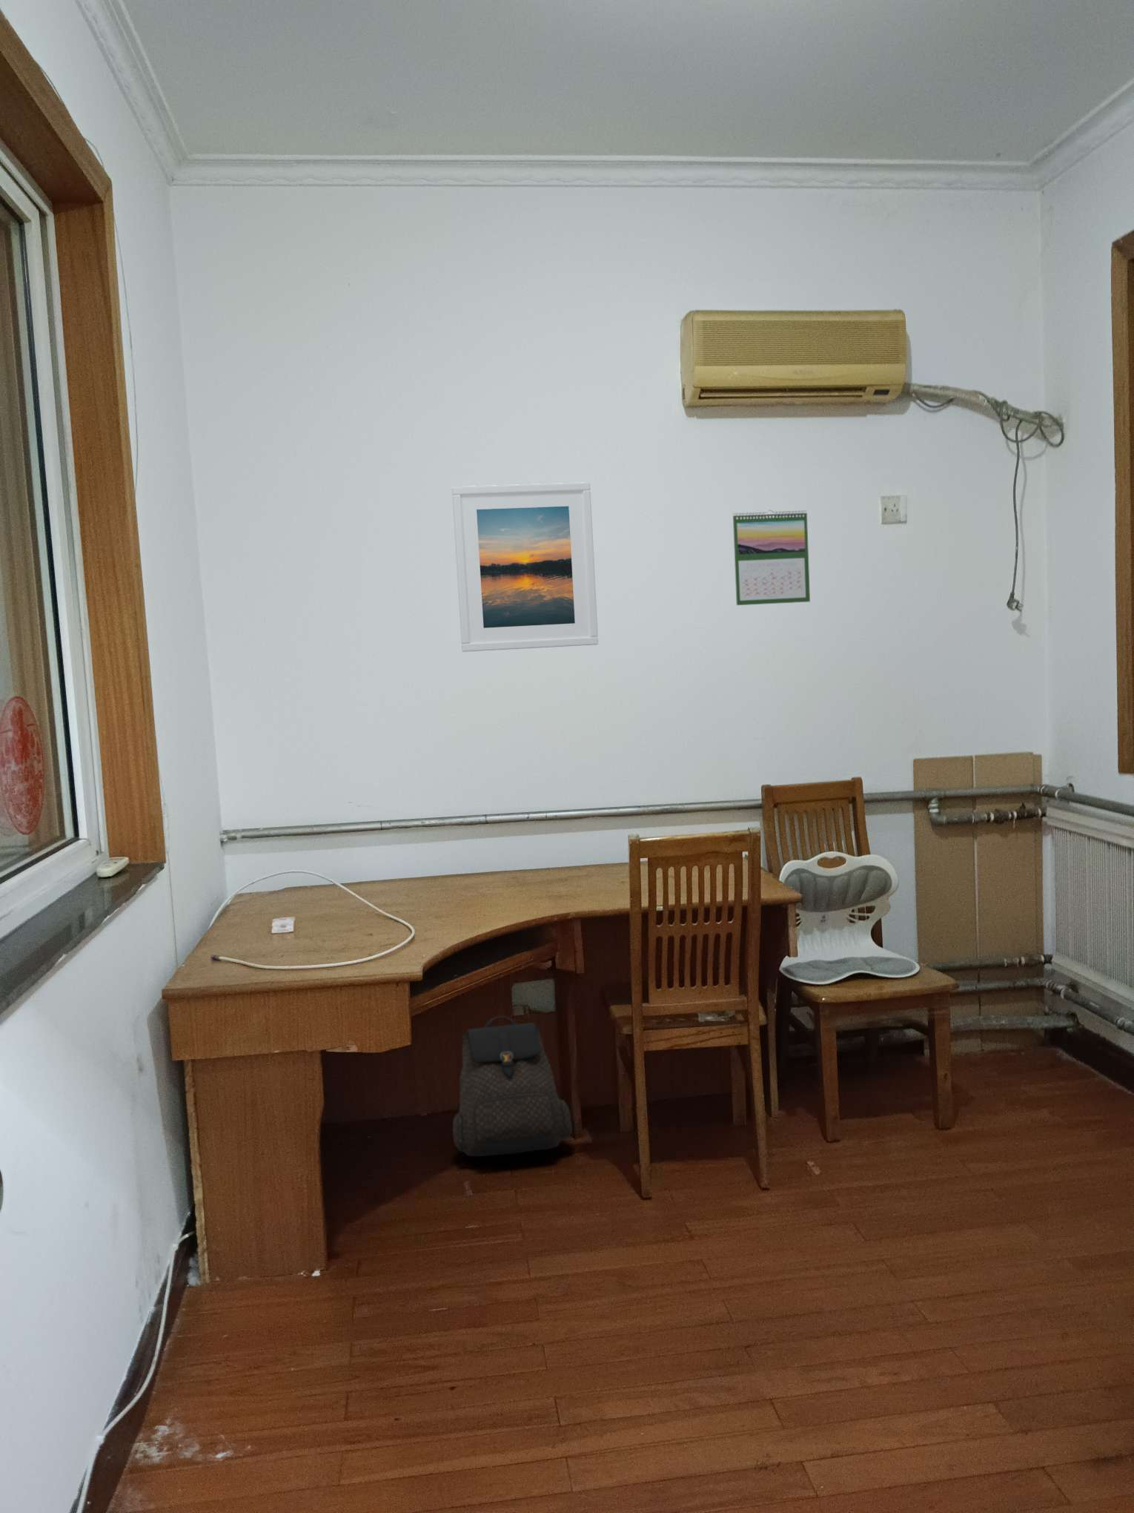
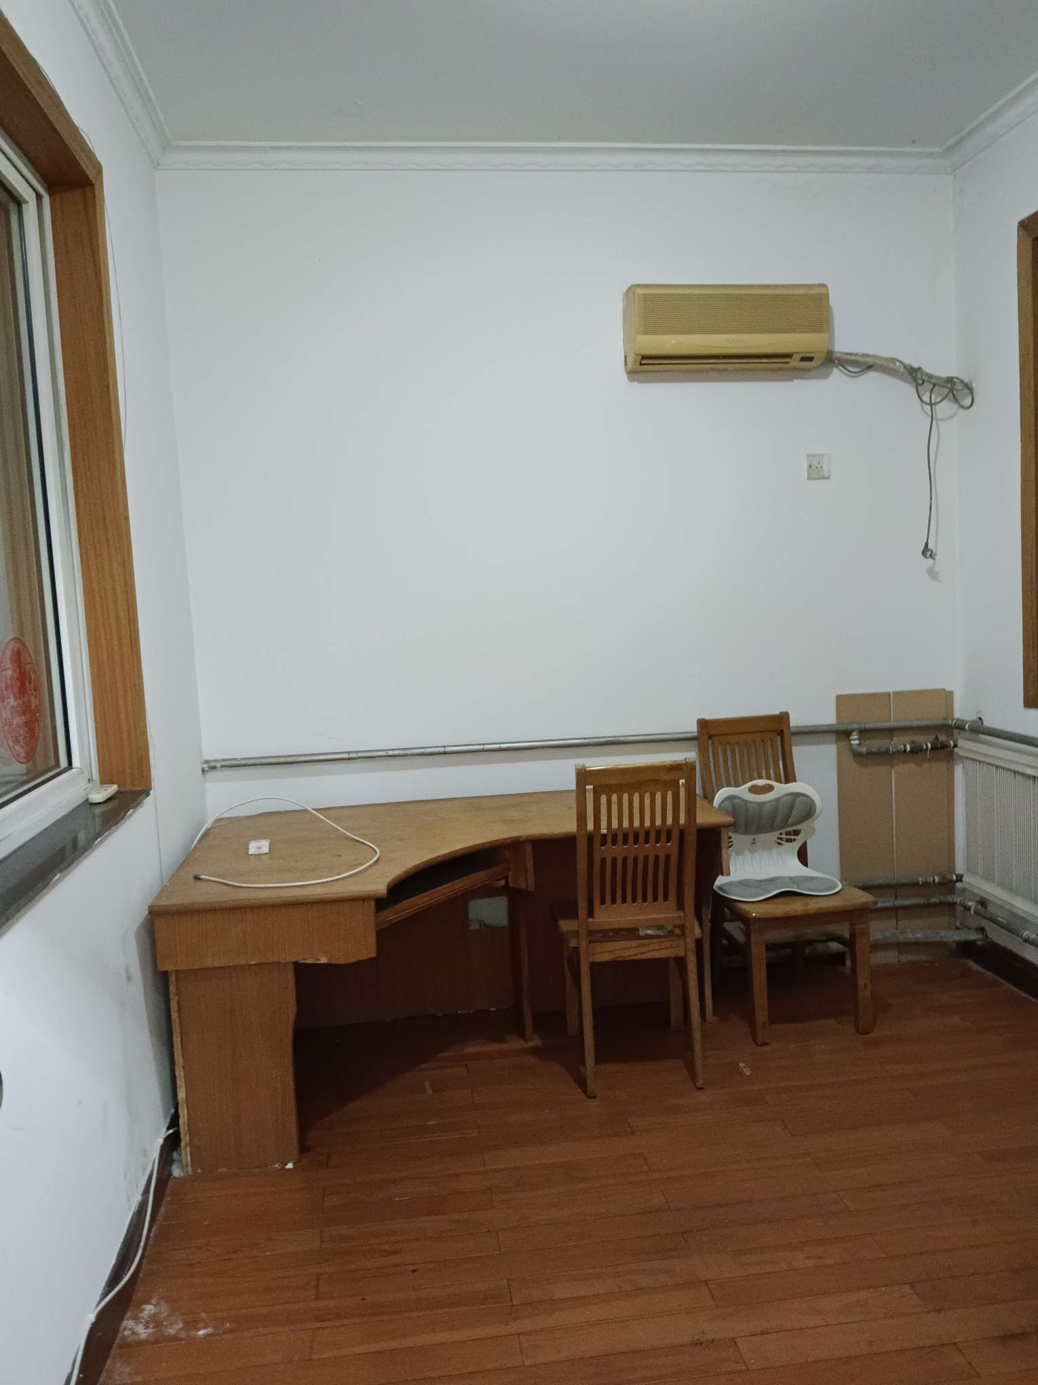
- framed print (525, 567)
- backpack (506, 1082)
- calendar (772, 556)
